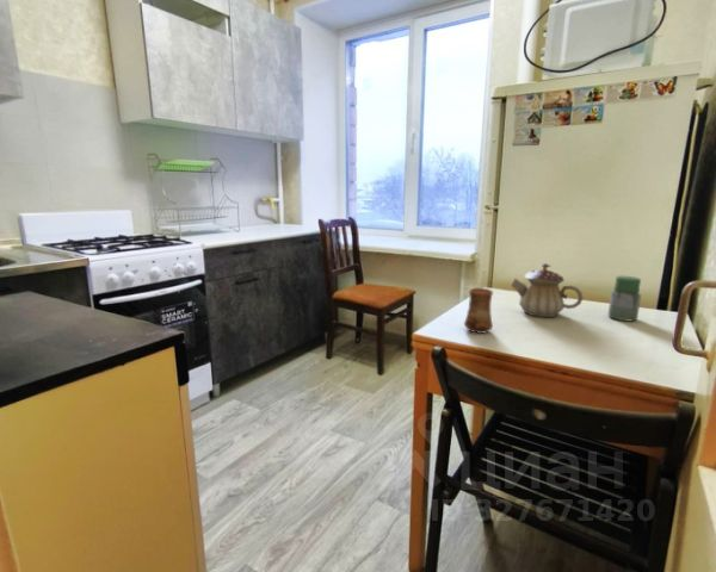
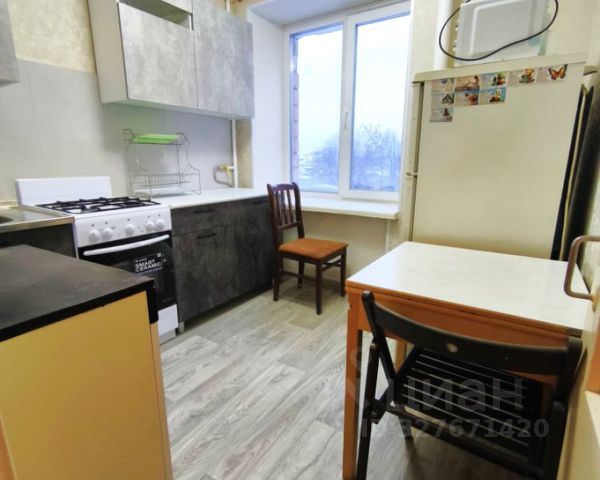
- cup (479, 310)
- jar (625, 298)
- teapot (545, 288)
